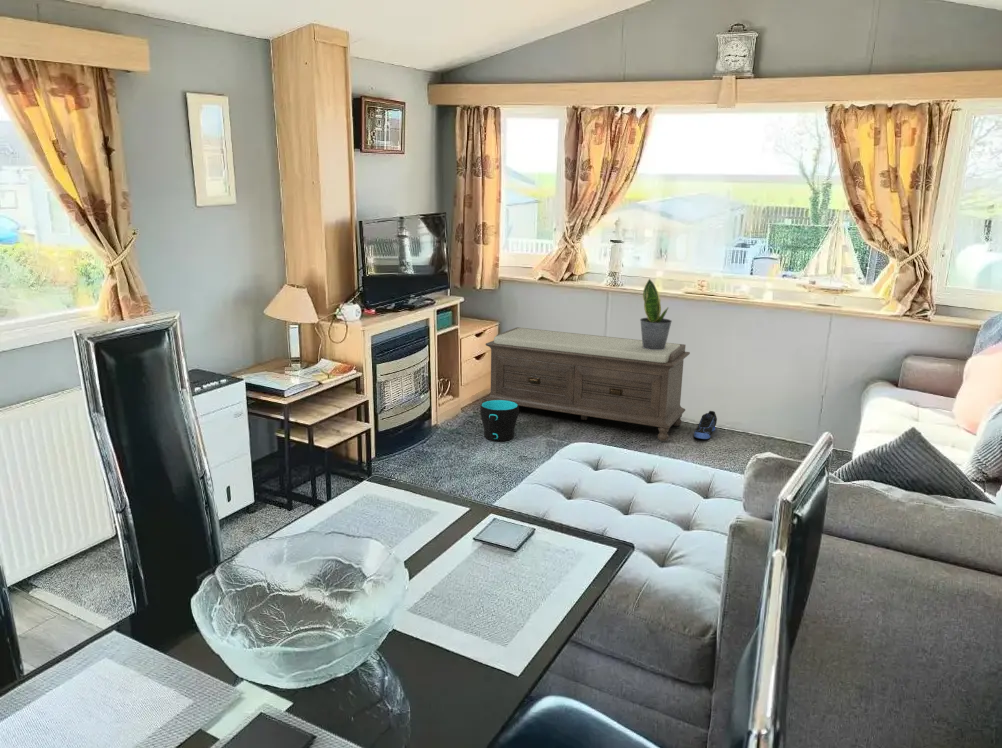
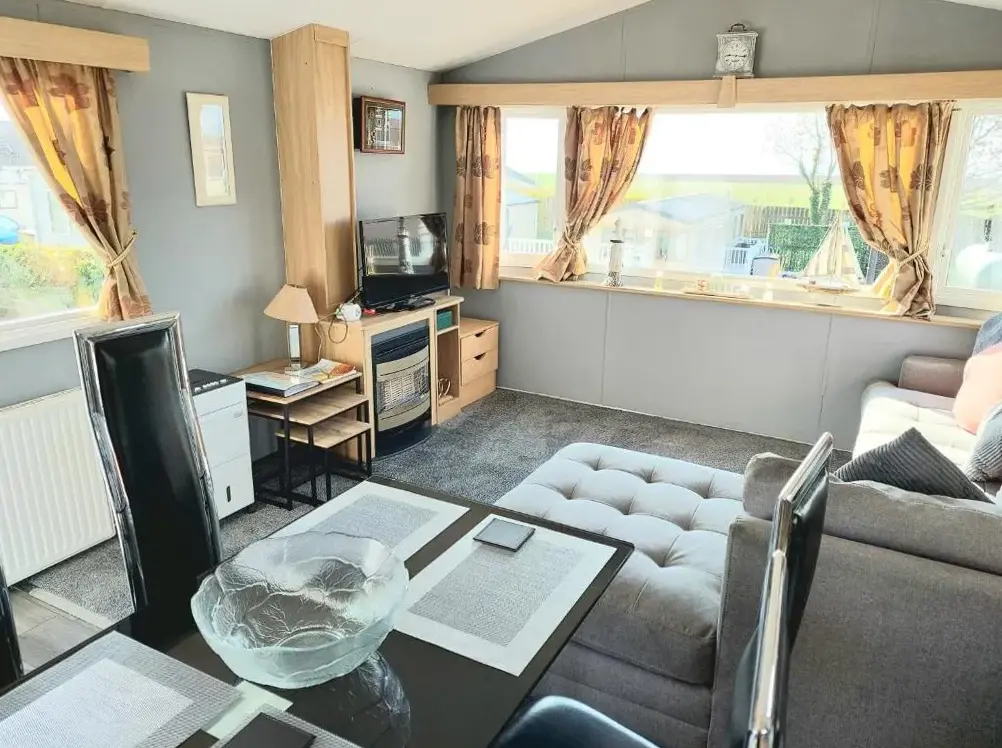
- bench (584, 379)
- potted plant (656, 313)
- sneaker (705, 424)
- cup sleeve (497, 422)
